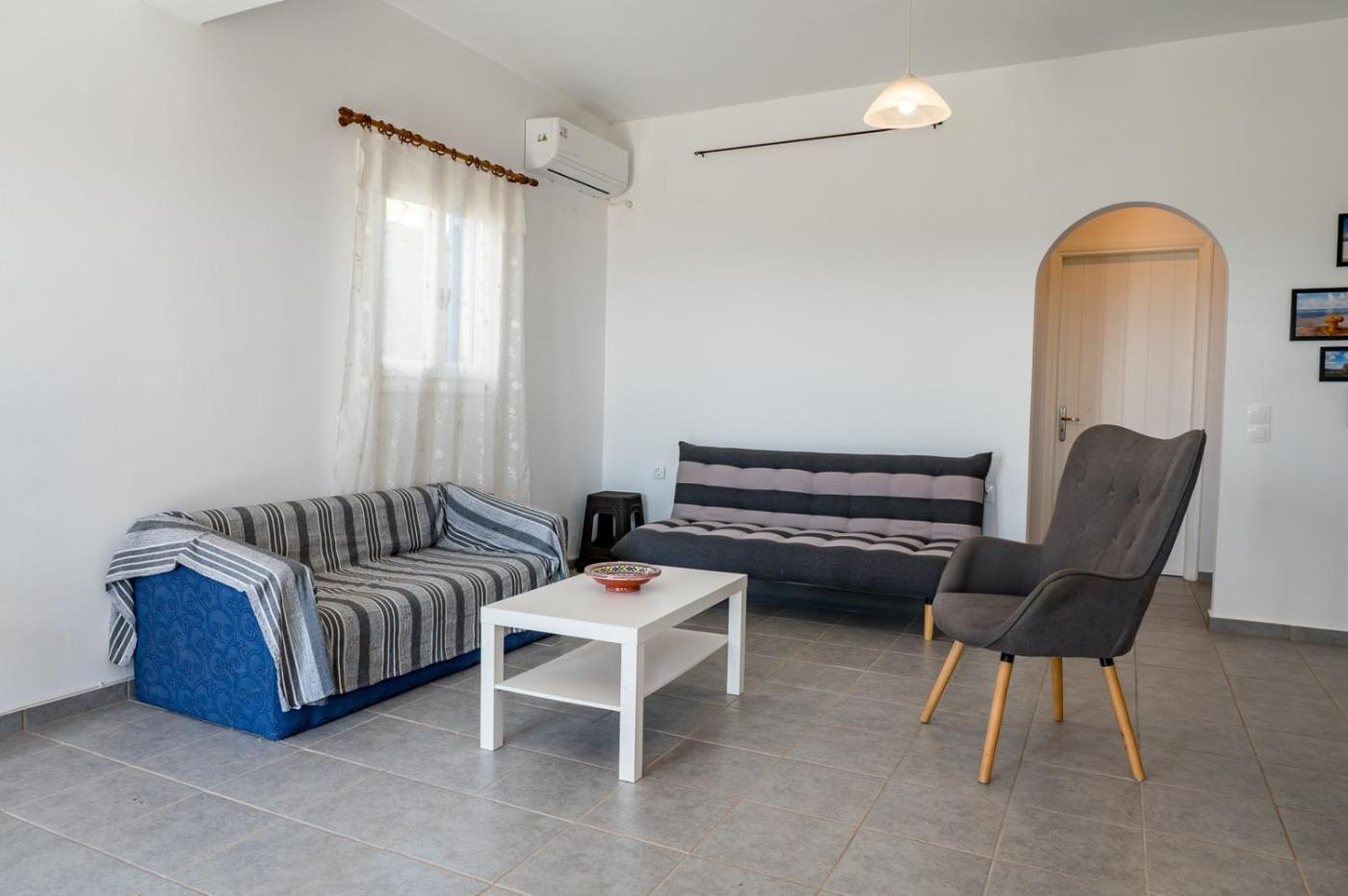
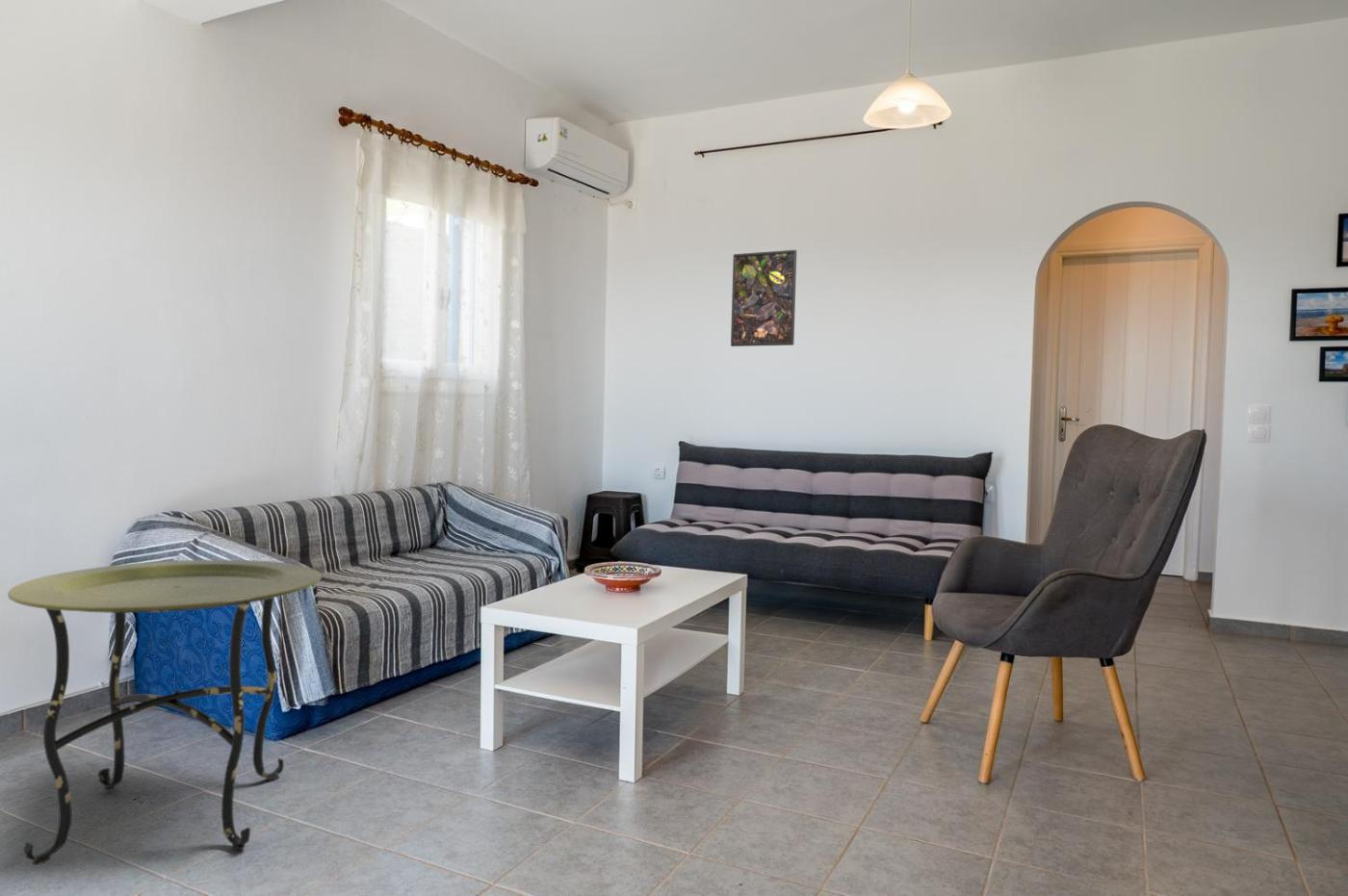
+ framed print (763, 298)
+ side table (174, 699)
